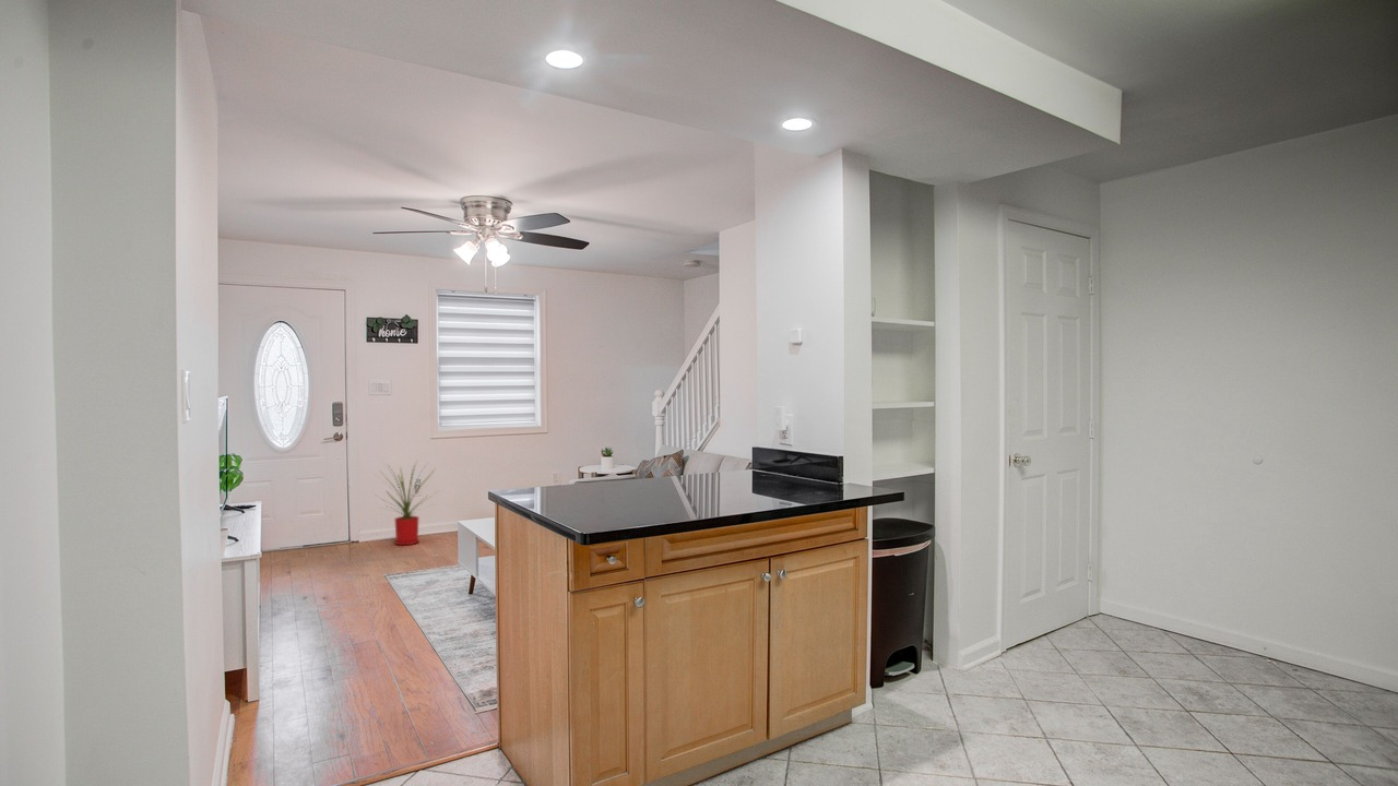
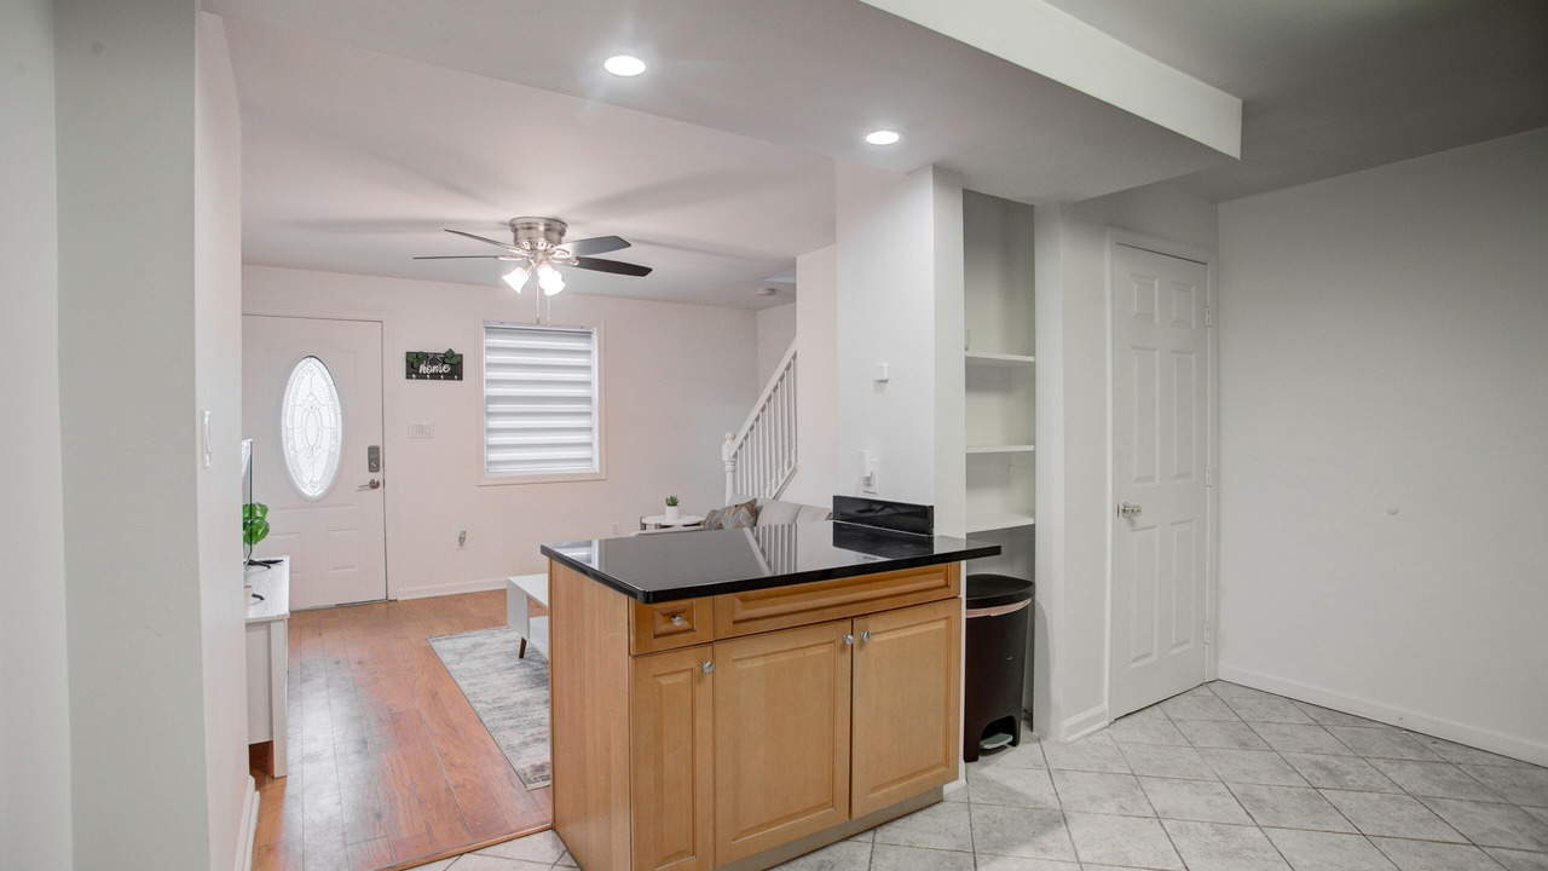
- house plant (406, 502)
